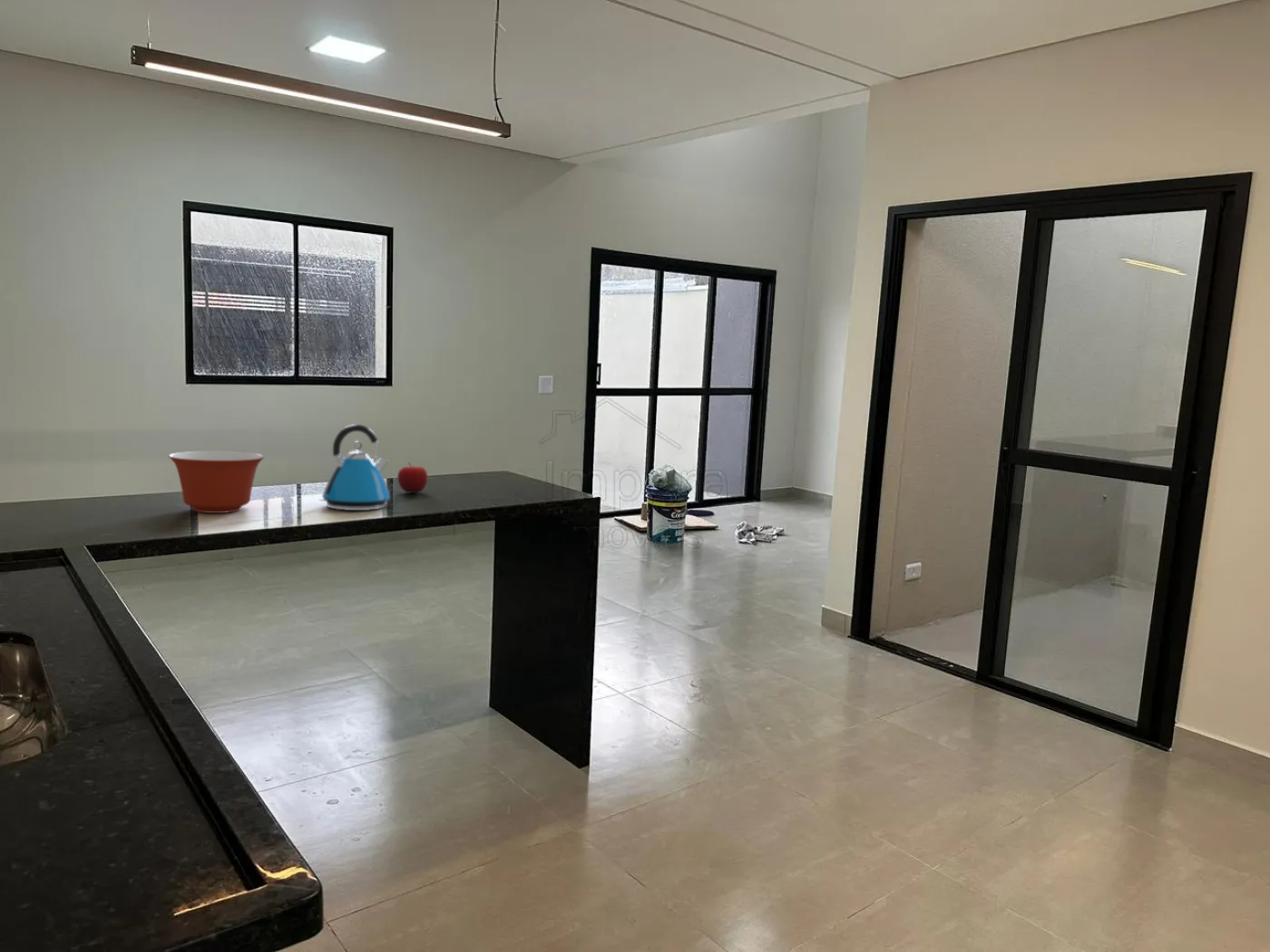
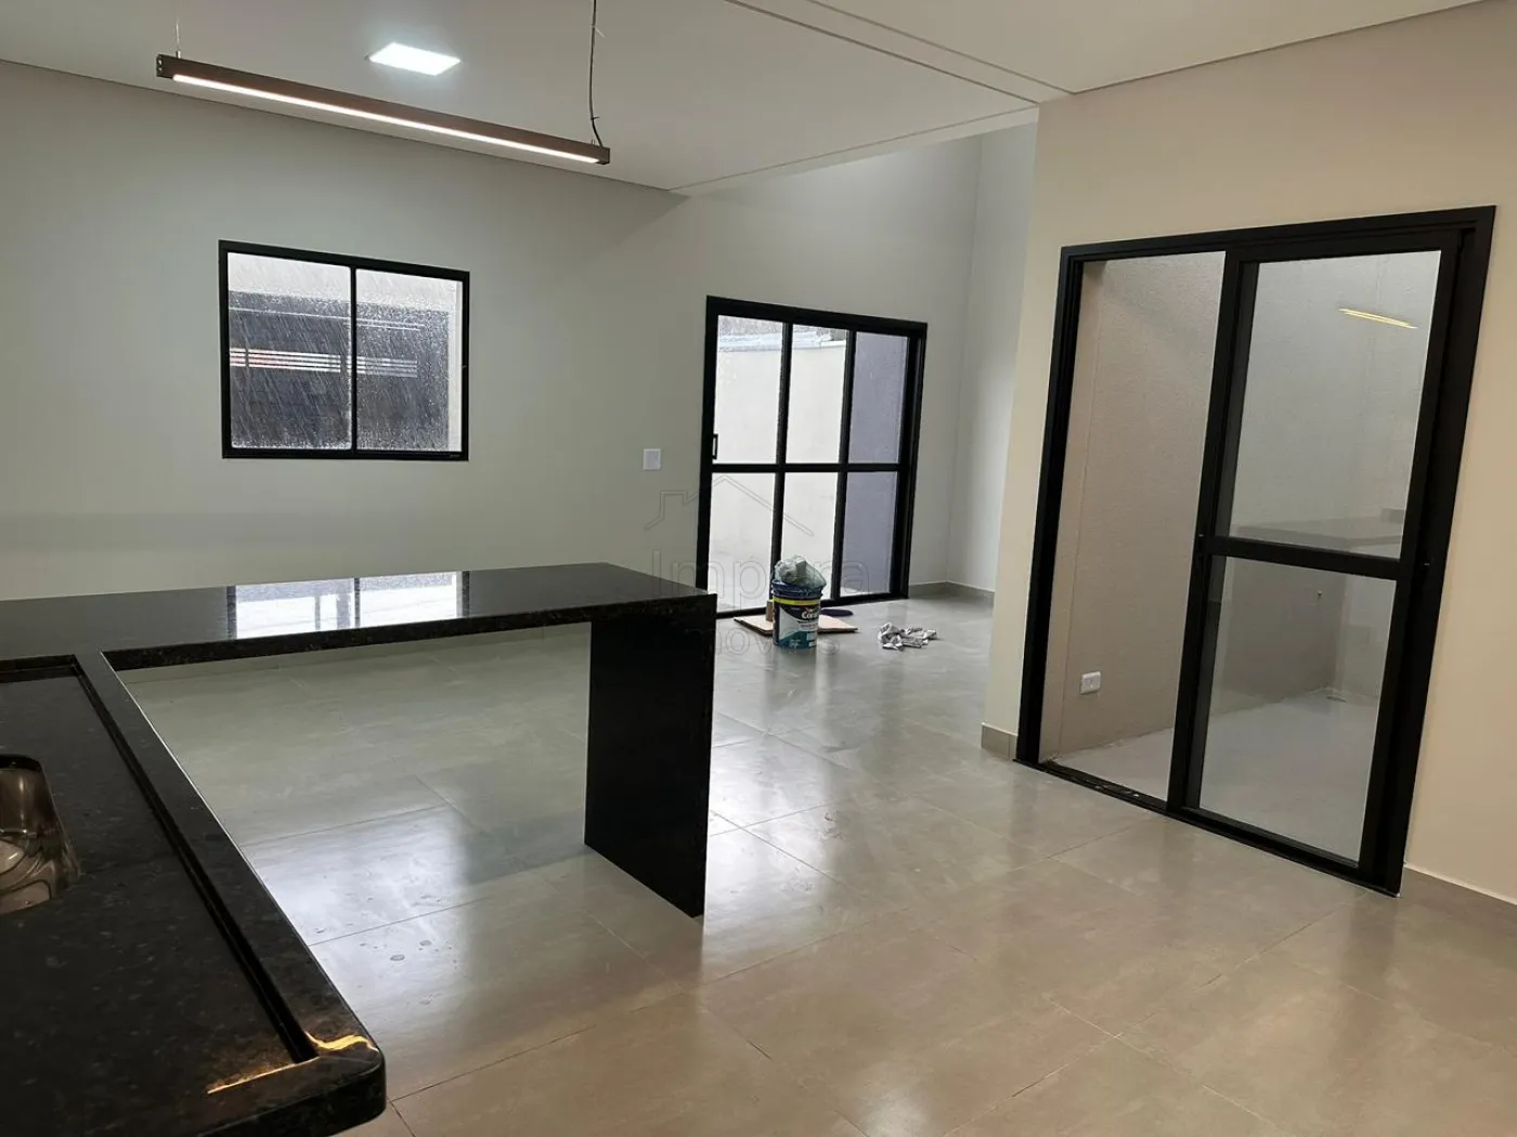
- mixing bowl (217, 482)
- kettle (355, 465)
- fruit (412, 478)
